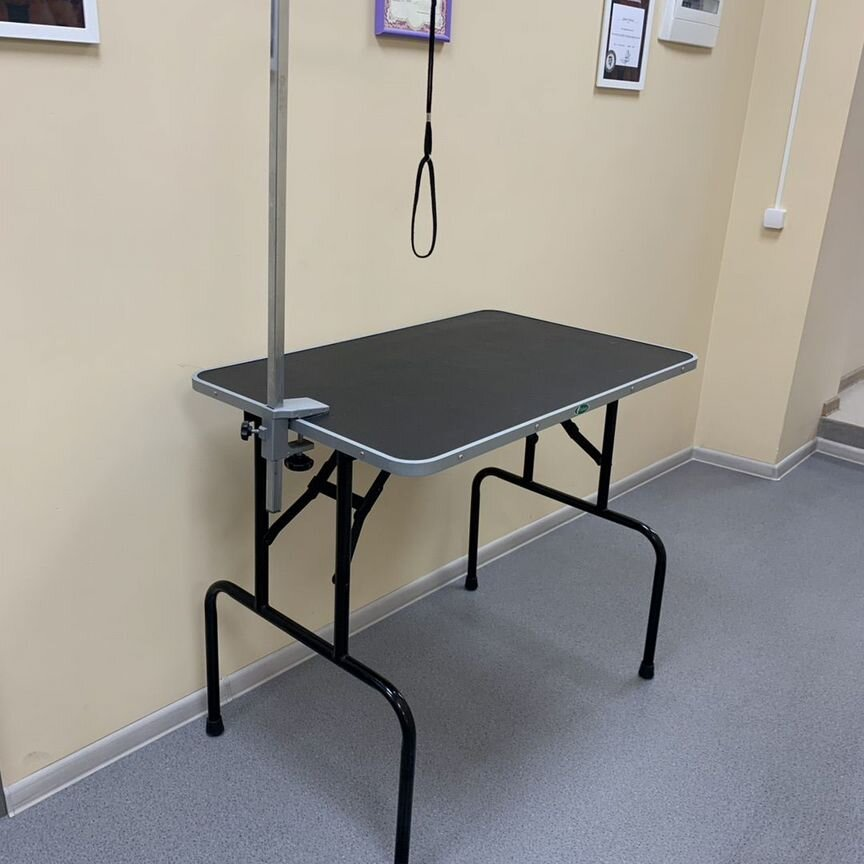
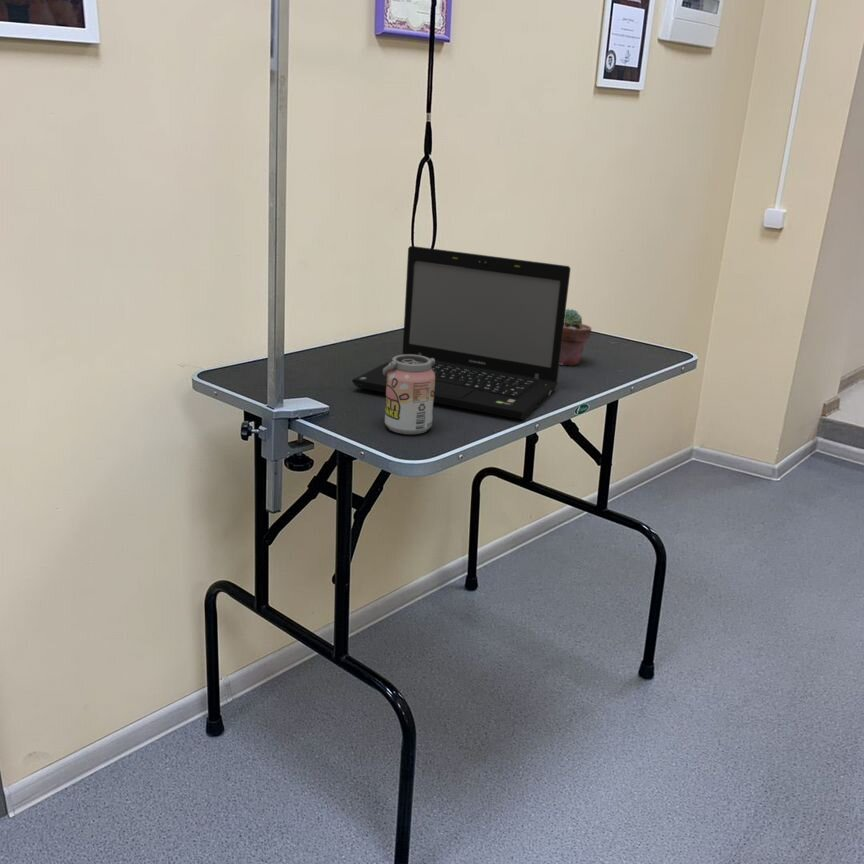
+ potted succulent (569, 335)
+ beverage can (408, 392)
+ laptop (461, 328)
